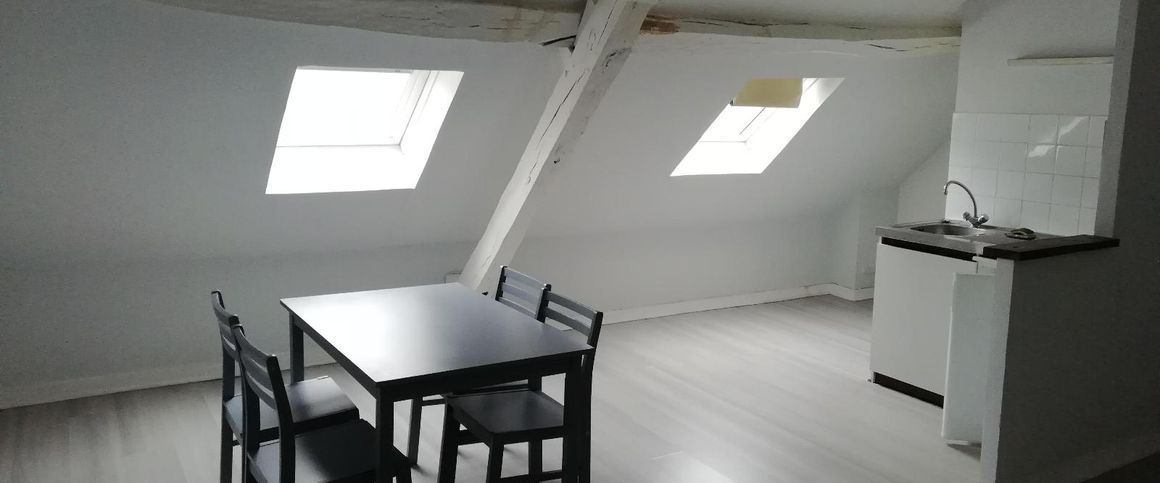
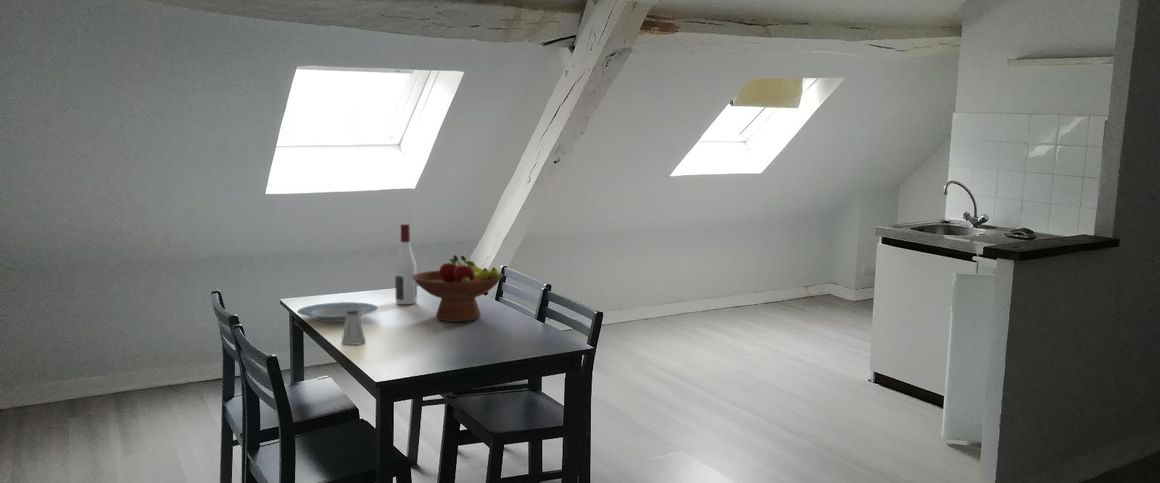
+ saltshaker (353, 326)
+ alcohol (405, 263)
+ plate (338, 314)
+ fruit bowl (458, 288)
